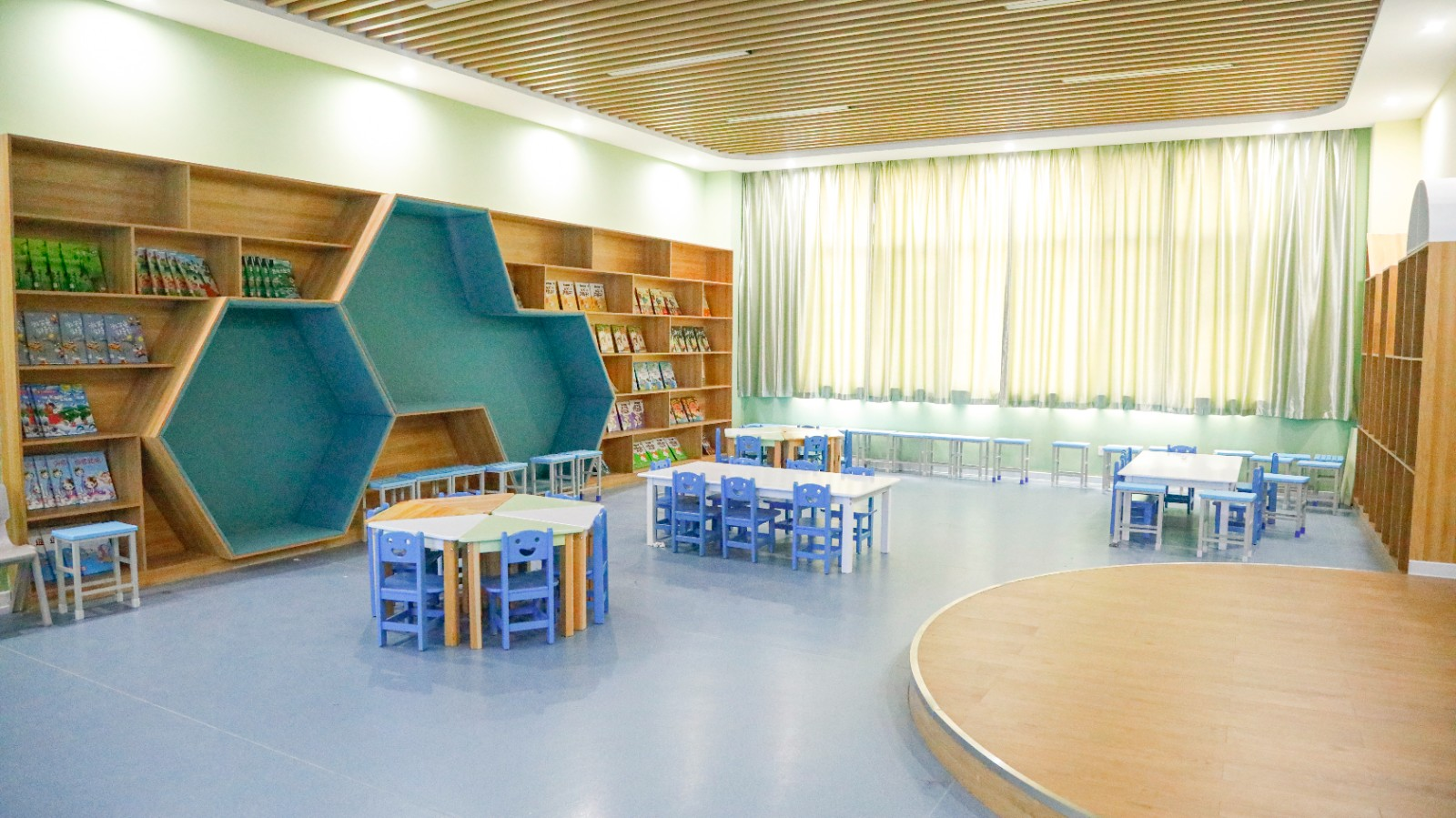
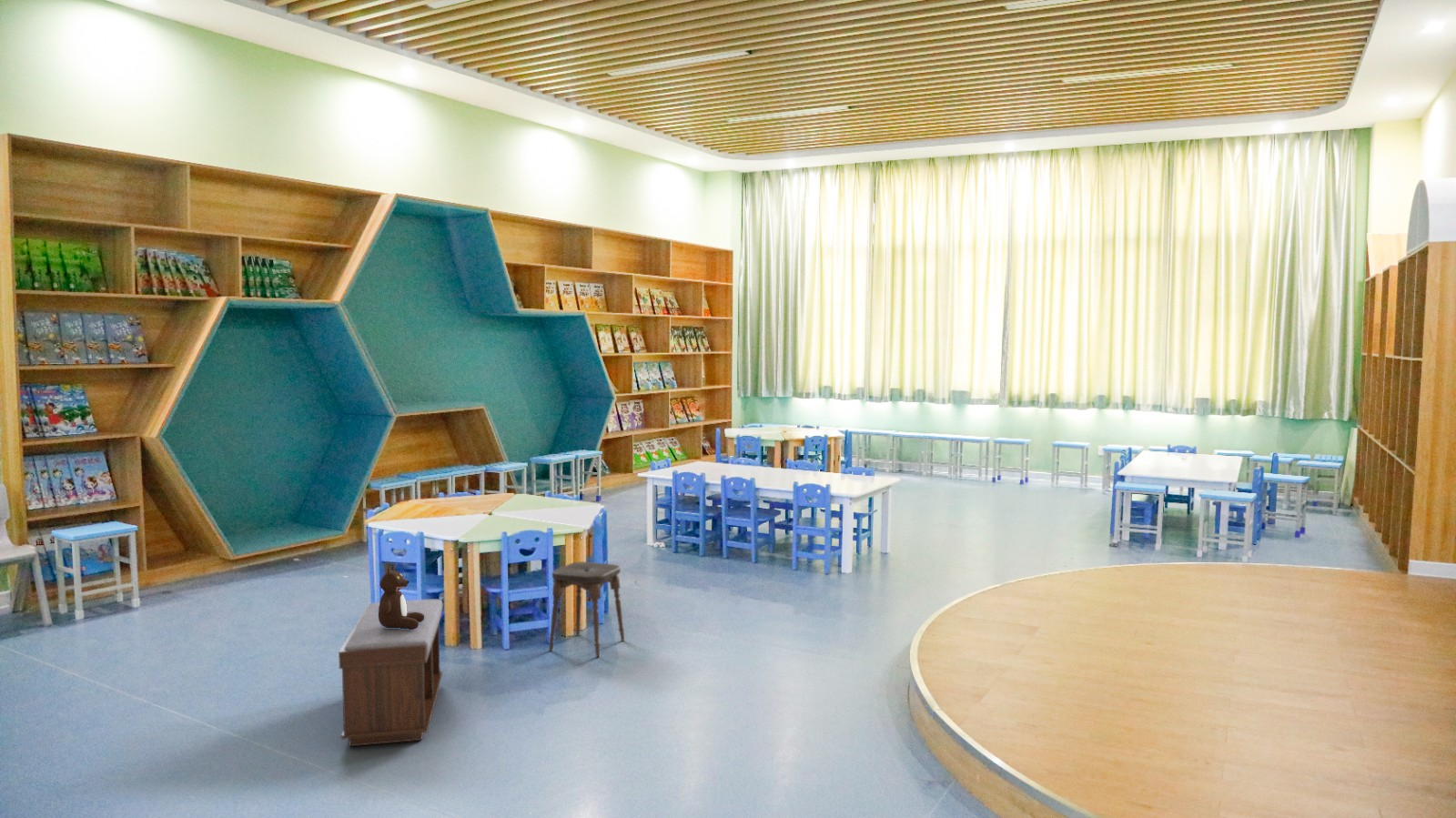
+ stool (592, 607)
+ stuffed animal (400, 595)
+ bench (397, 666)
